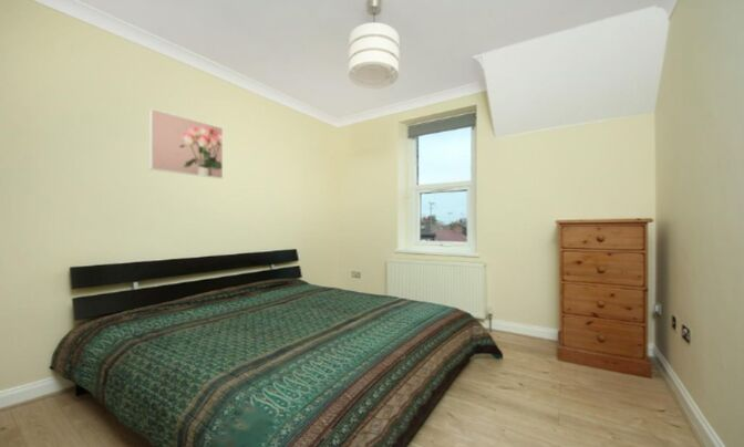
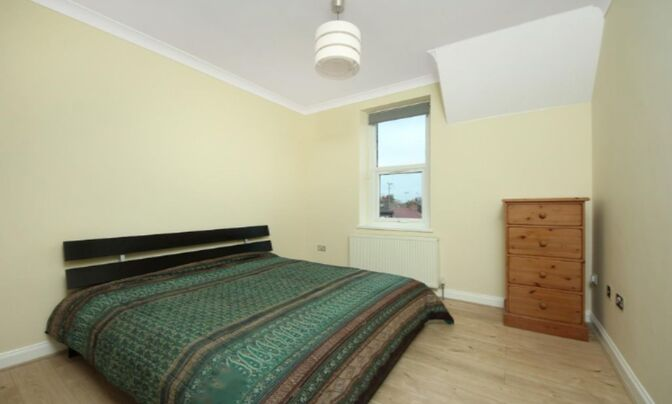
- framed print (189, 146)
